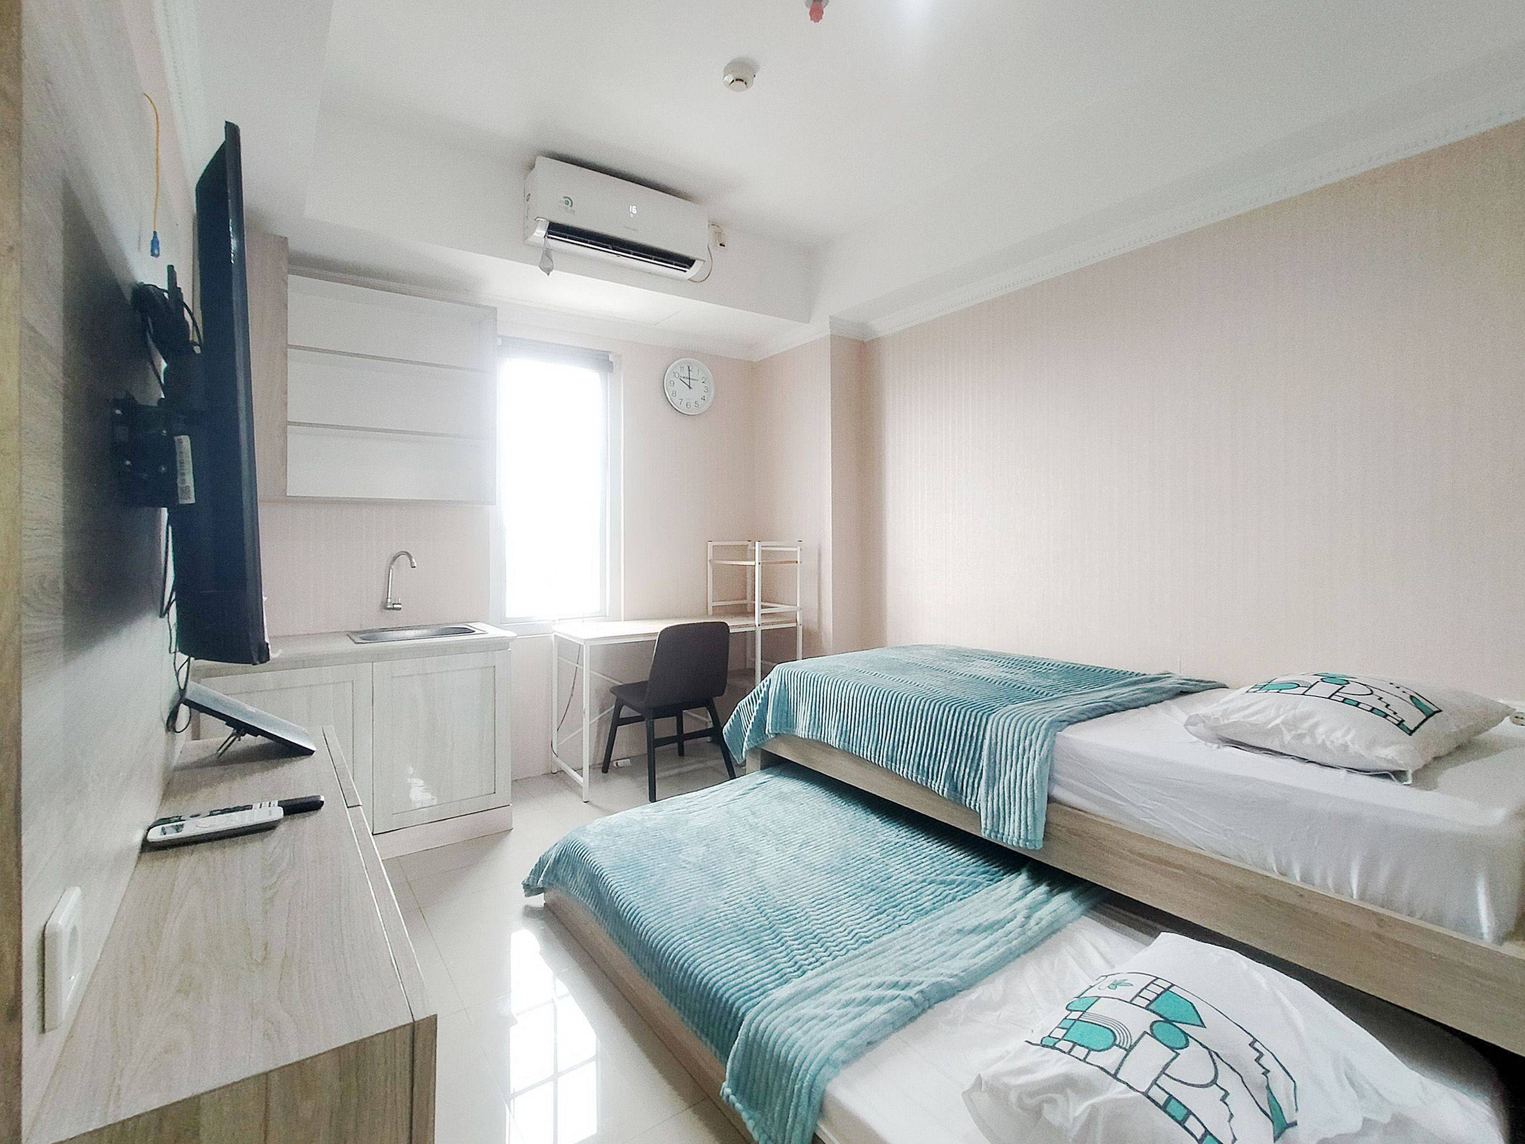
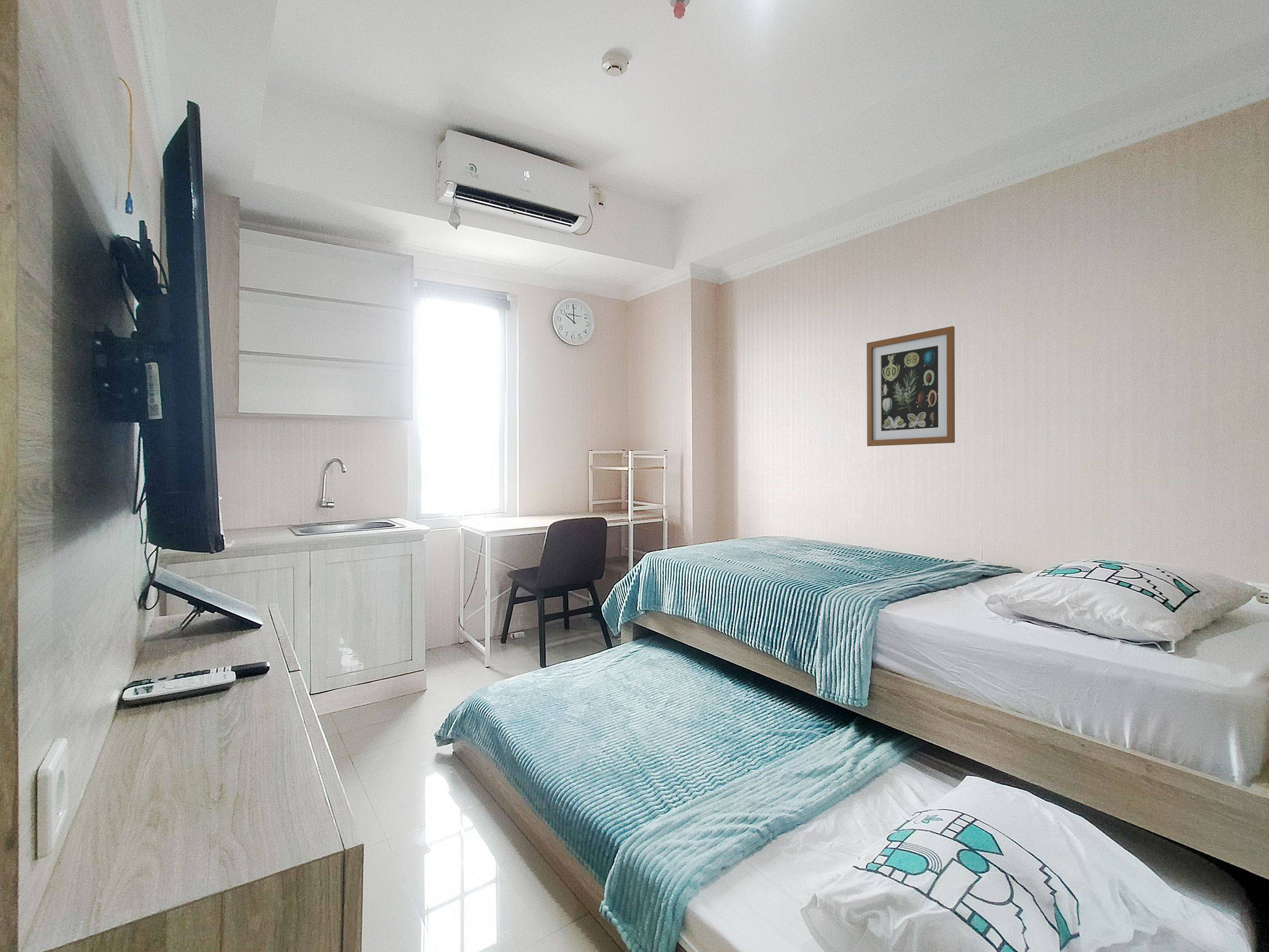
+ wall art (908, 390)
